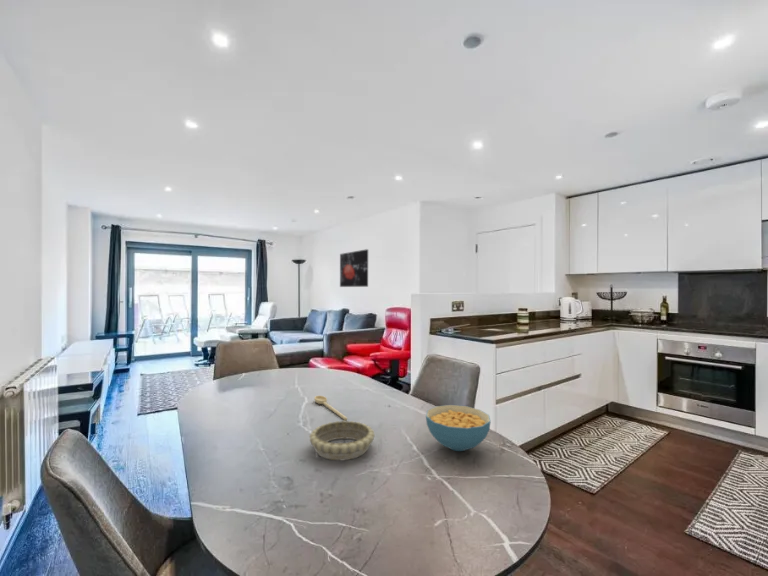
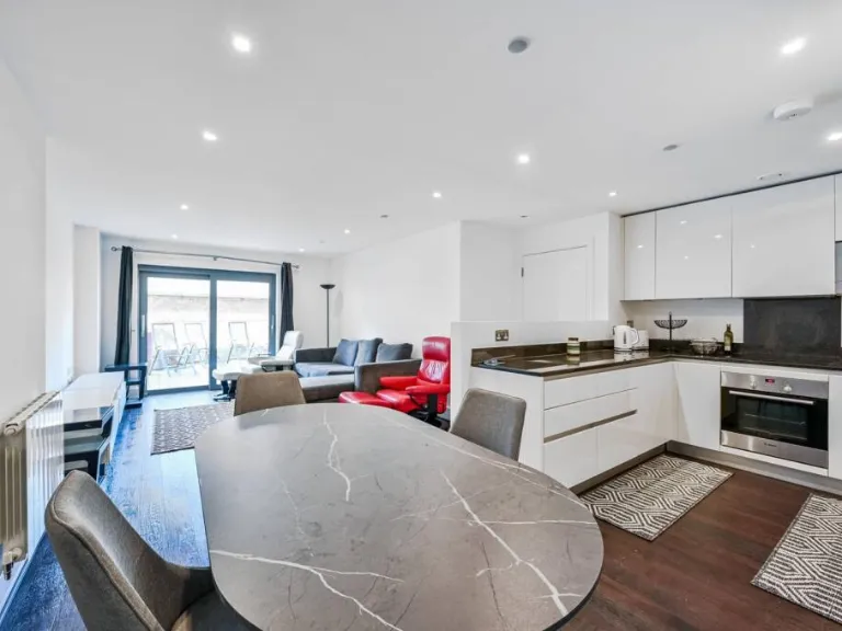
- cereal bowl (457, 431)
- decorative bowl (342, 437)
- wall art (353, 269)
- spoon (330, 407)
